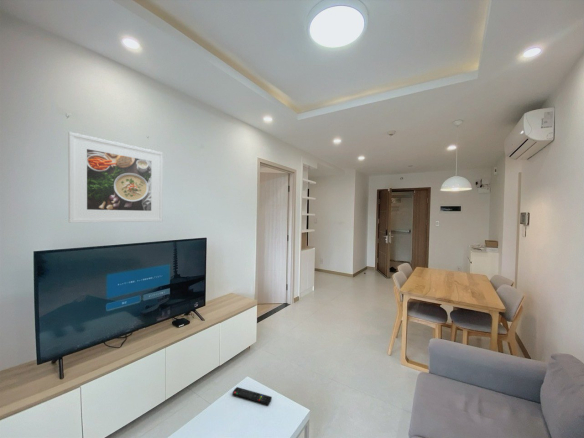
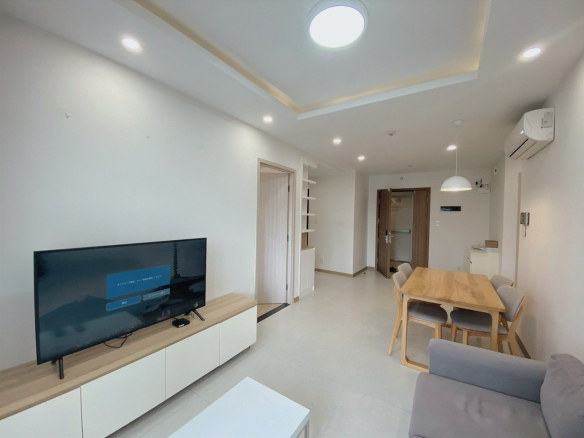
- remote control (251, 396)
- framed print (121, 183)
